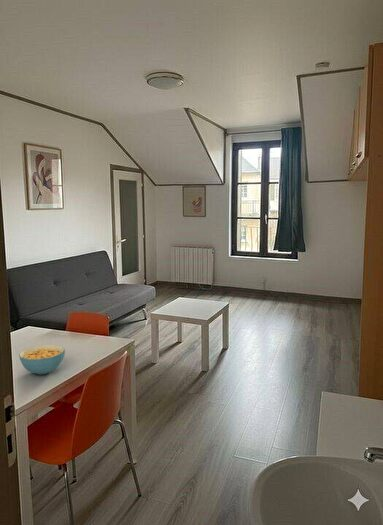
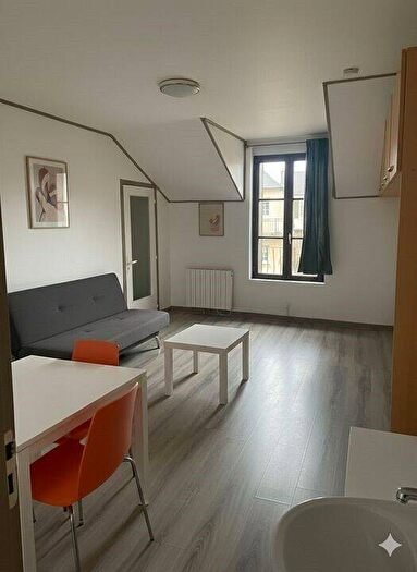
- cereal bowl (42, 361)
